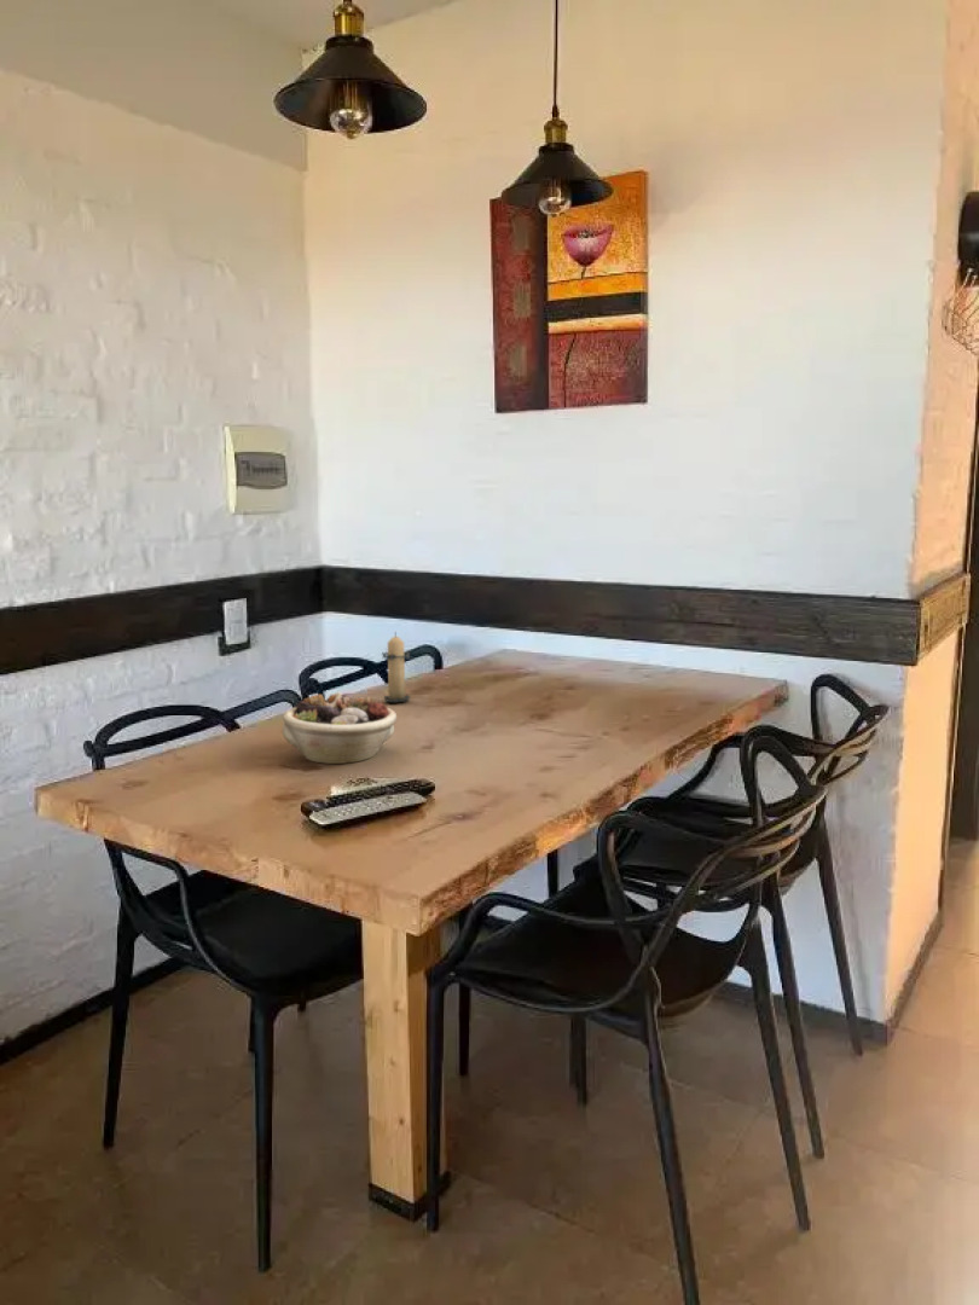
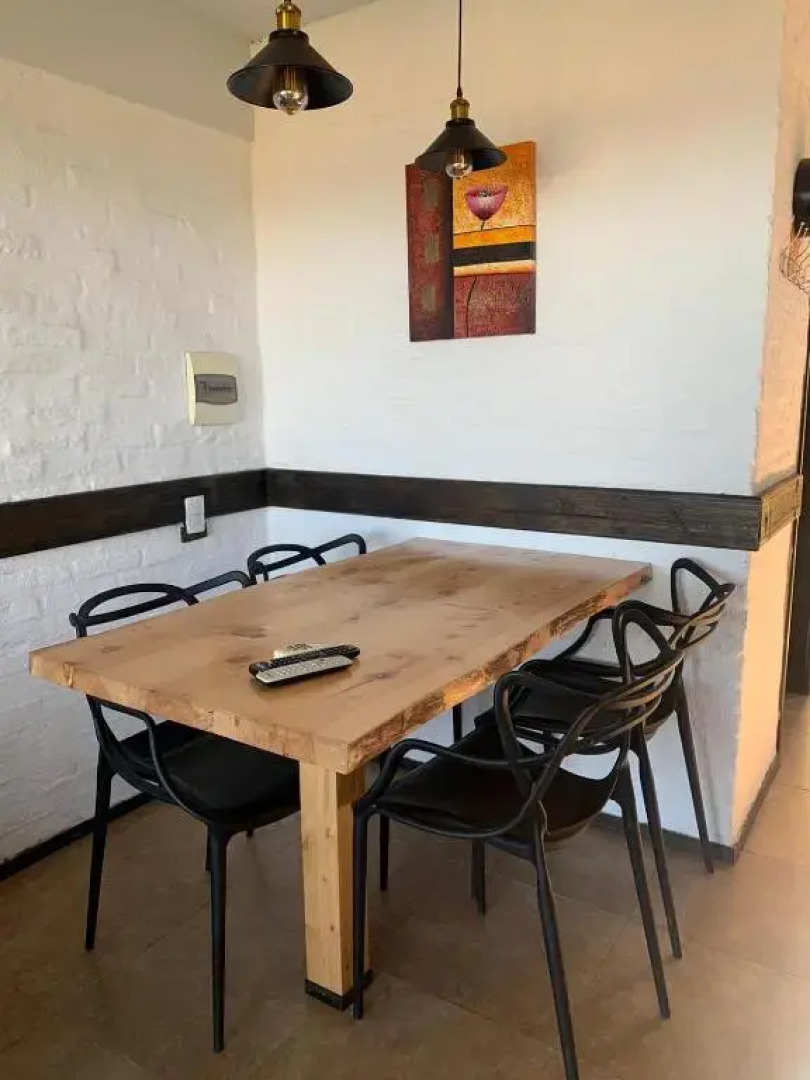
- candle (395, 666)
- succulent planter (340, 725)
